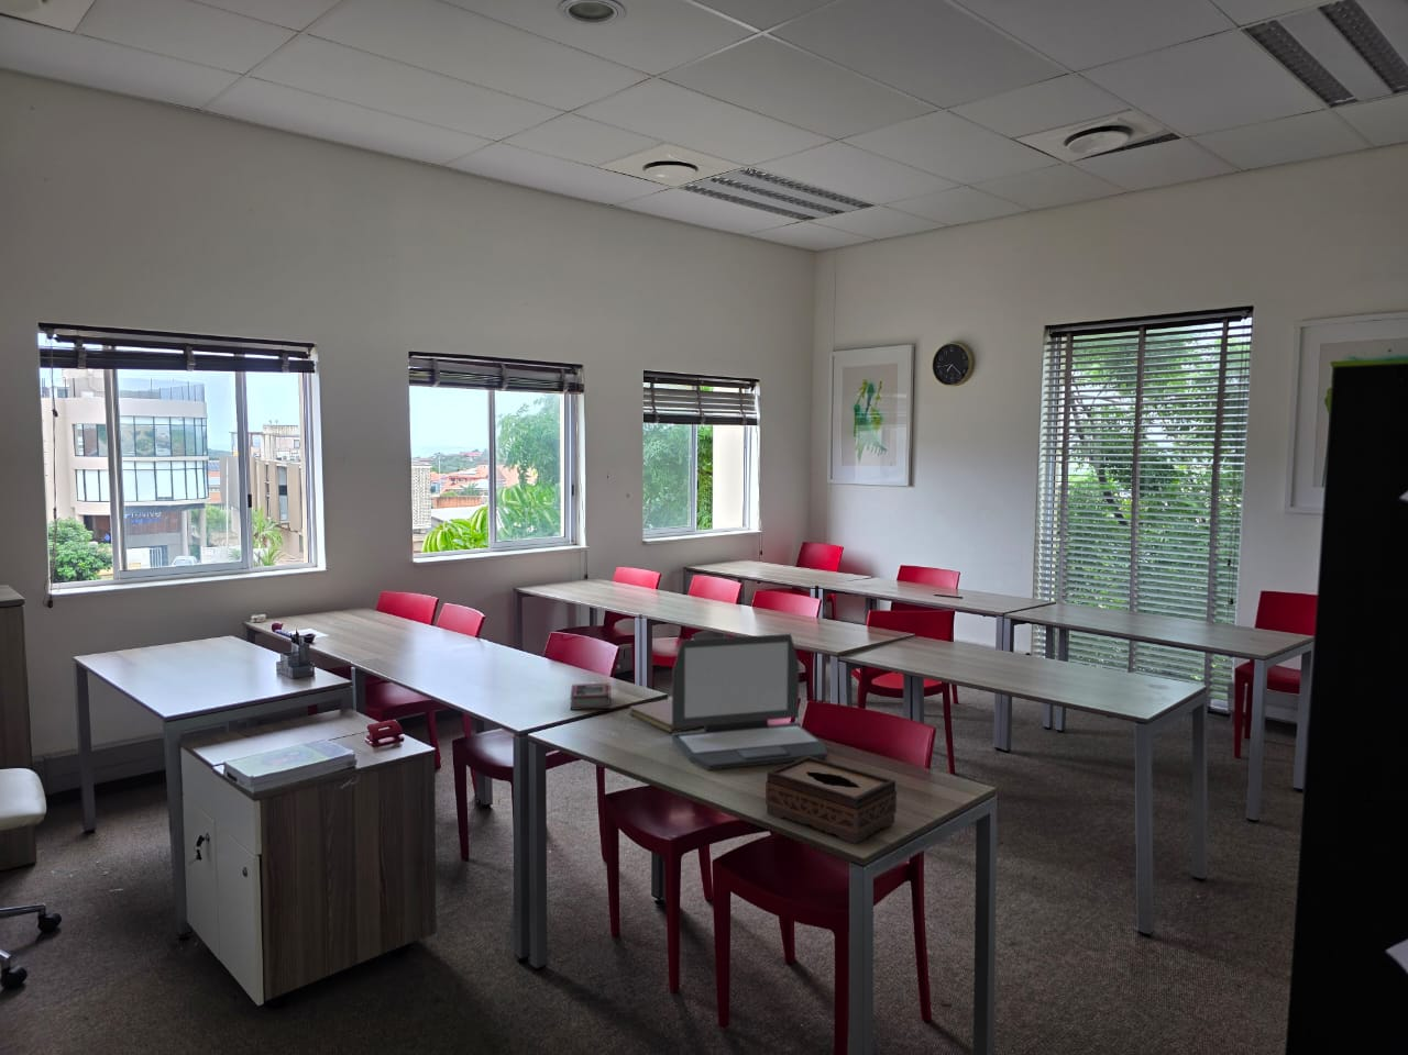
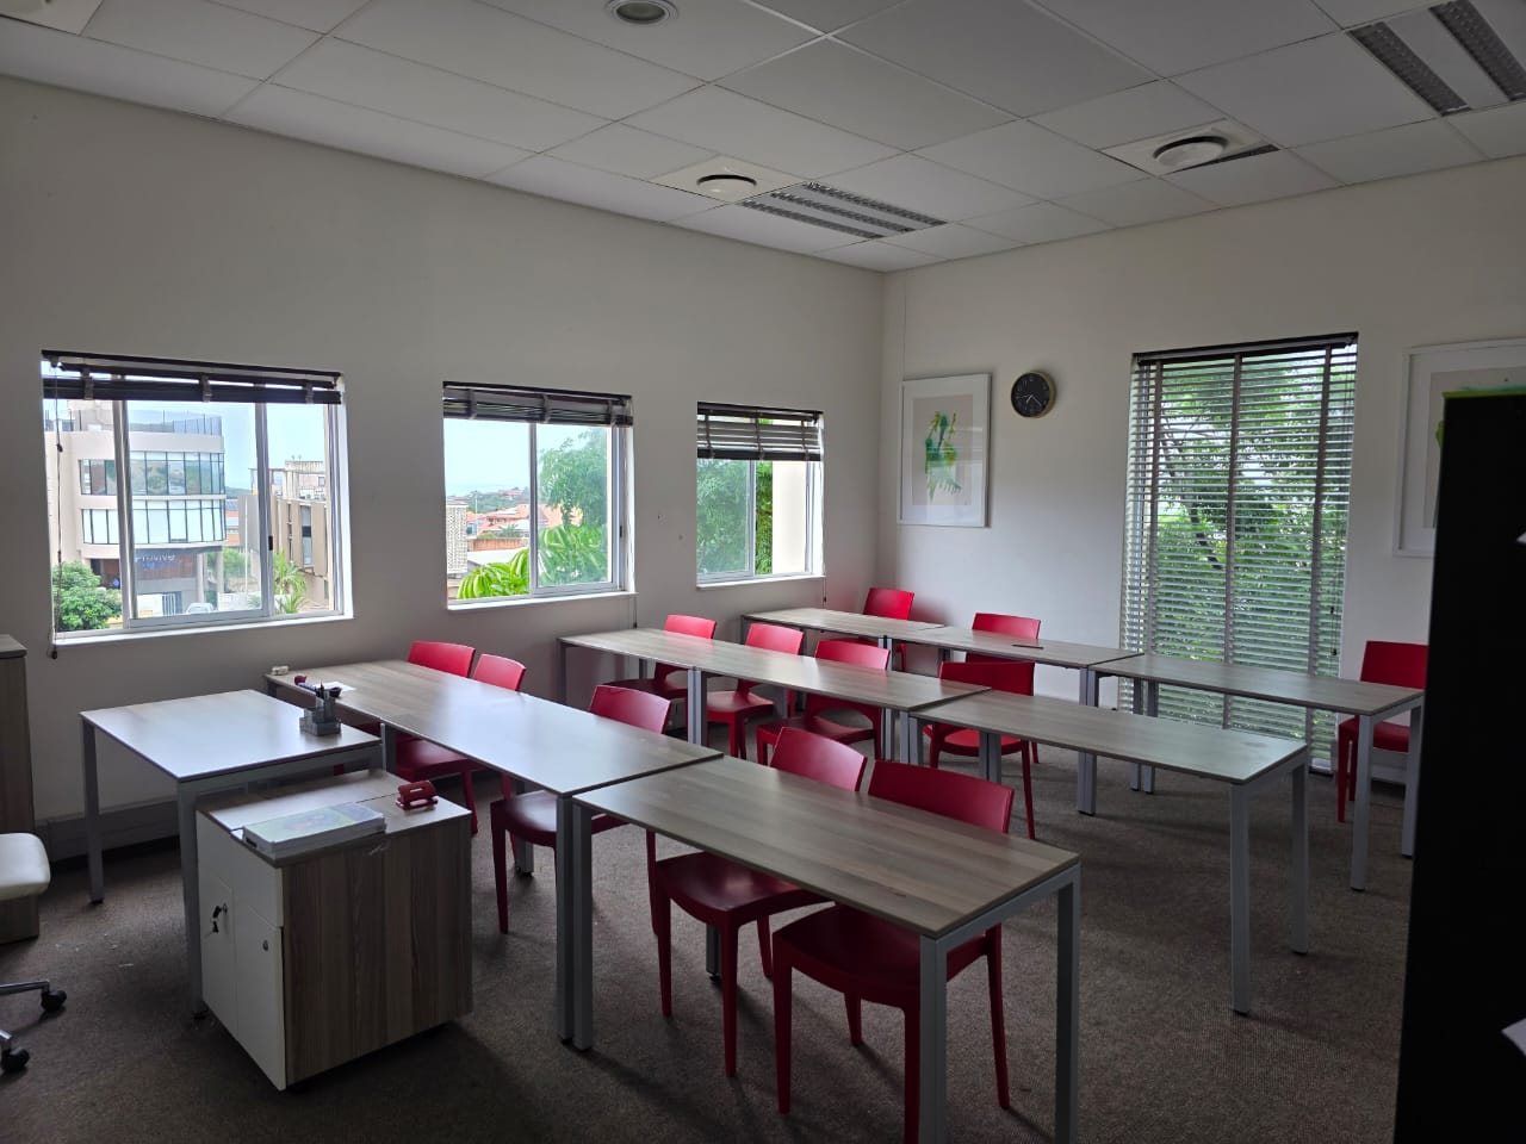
- notebook (671, 715)
- tissue box (829, 797)
- book (591, 695)
- laptop (752, 698)
